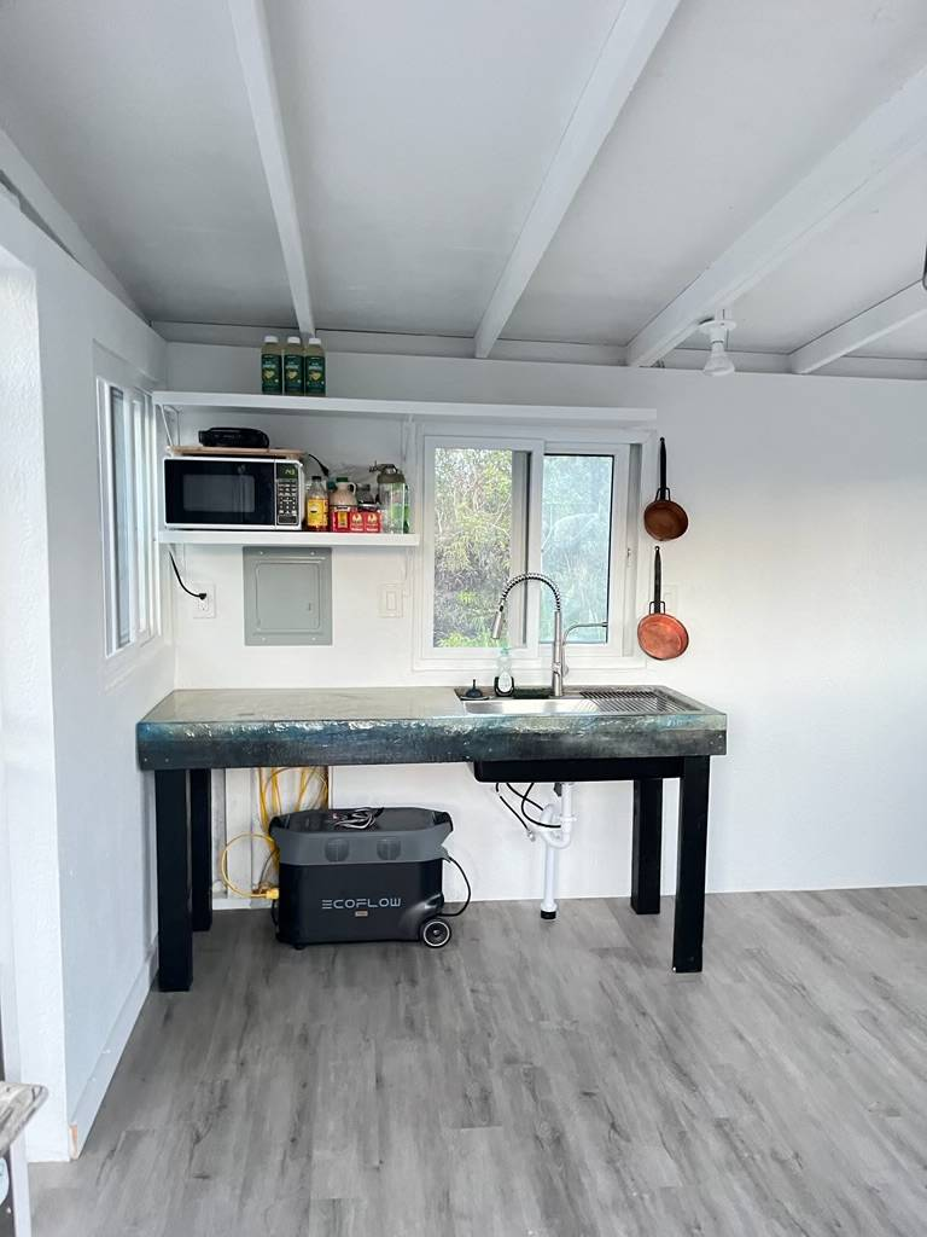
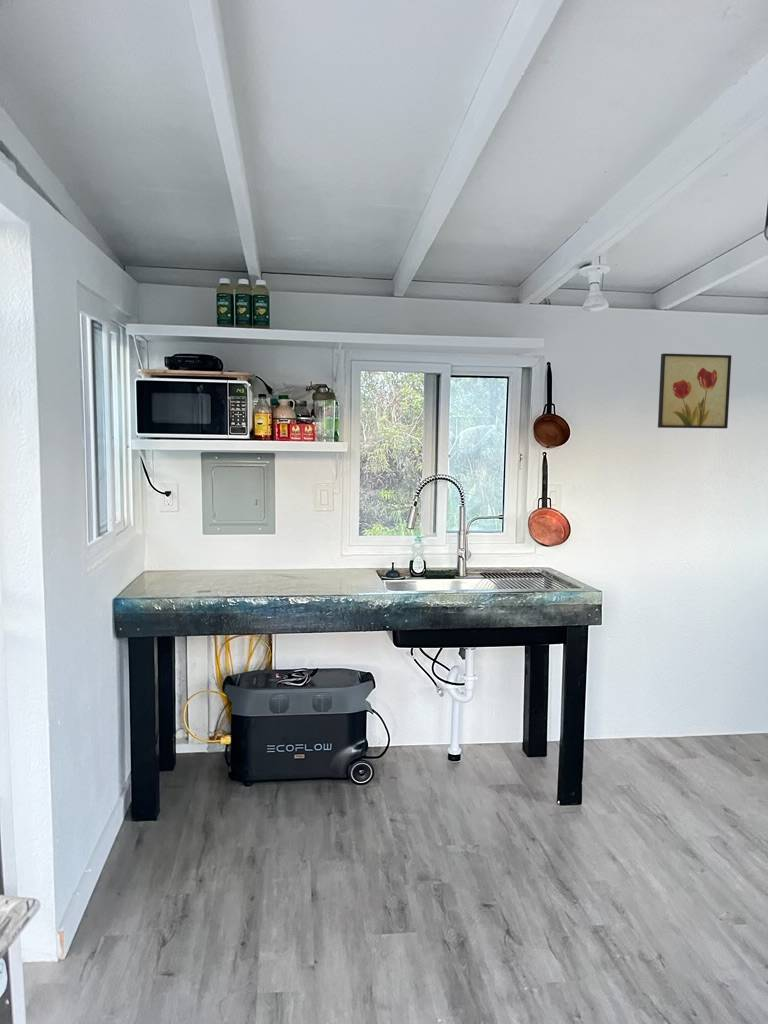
+ wall art (693, 391)
